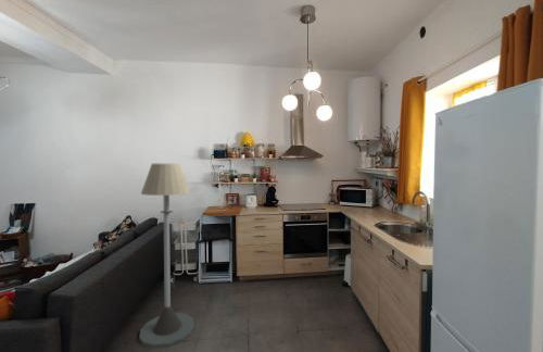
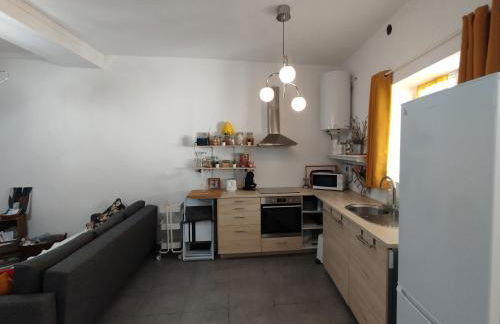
- floor lamp (166, 248)
